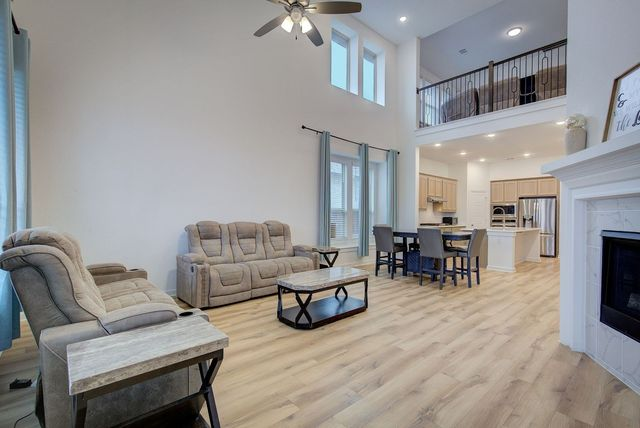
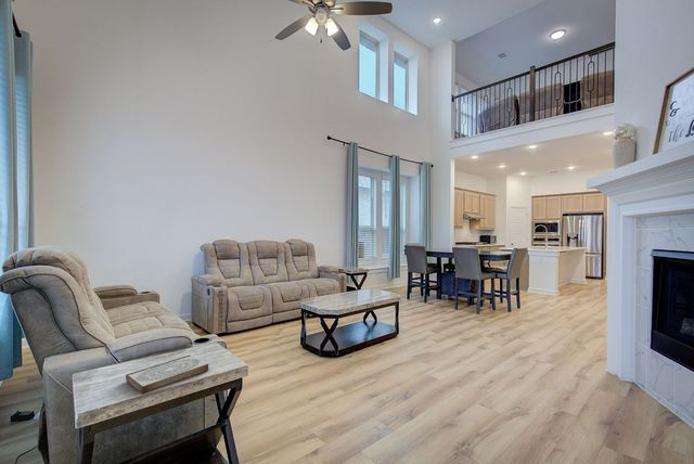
+ book (168, 372)
